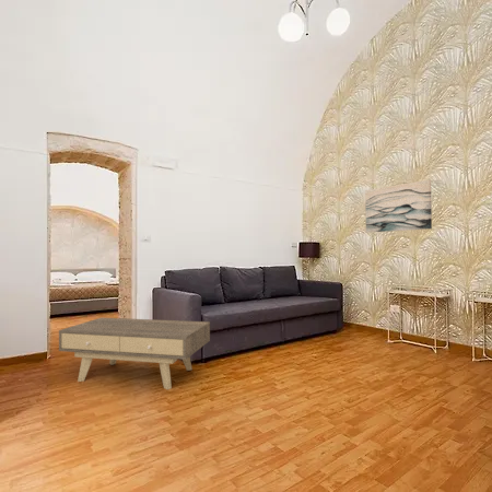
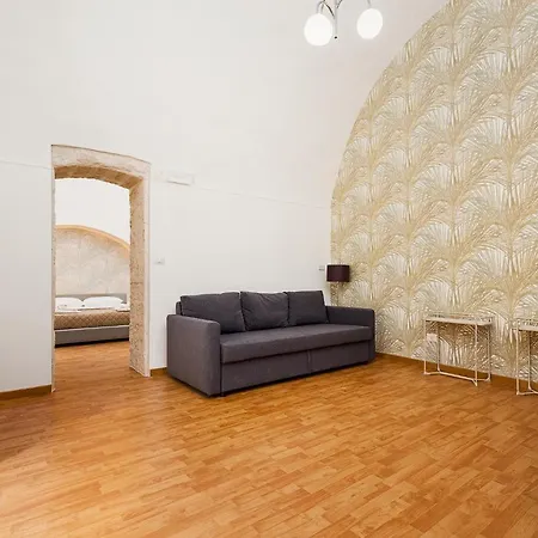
- wall art (396, 208)
- coffee table (137, 350)
